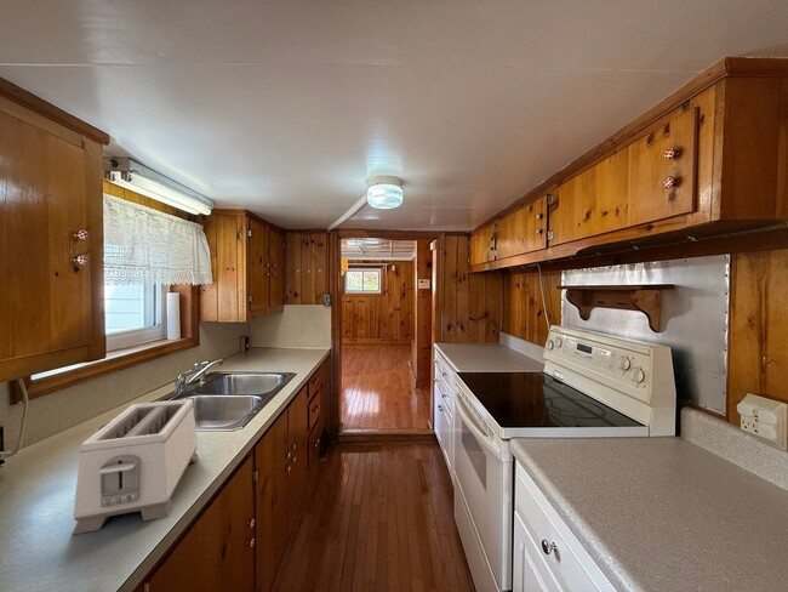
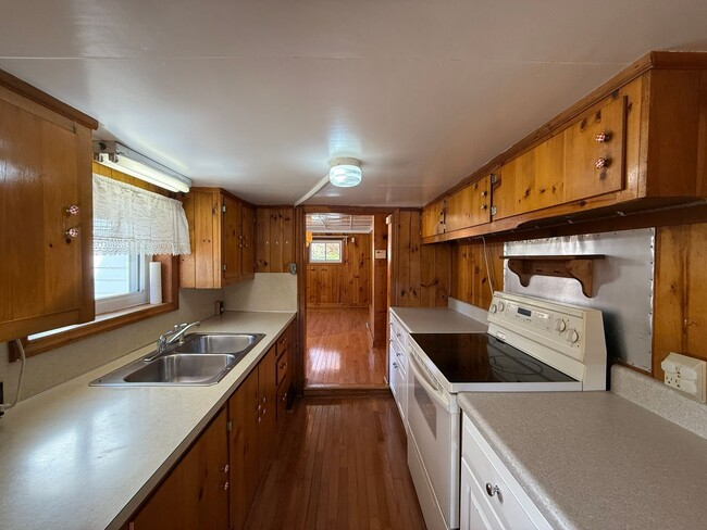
- toaster (144, 455)
